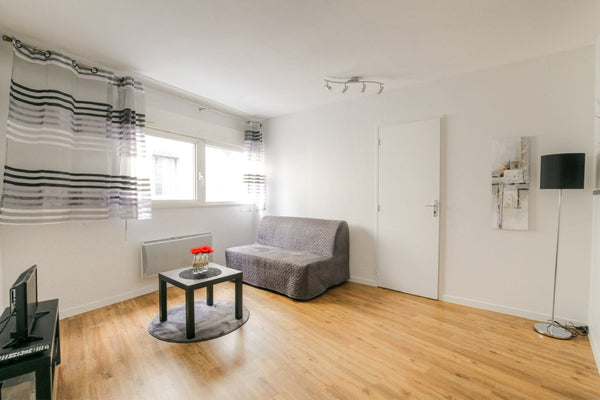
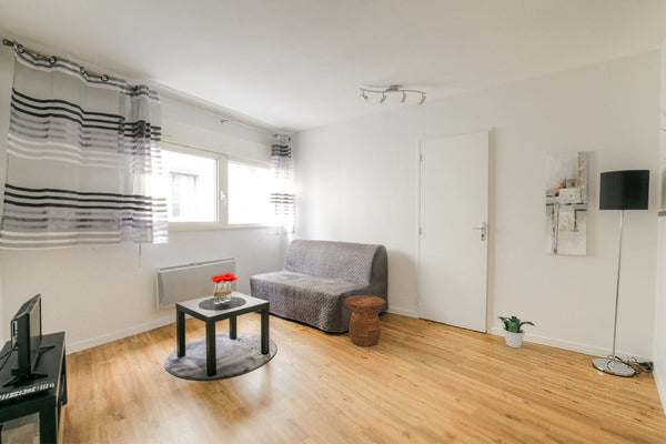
+ potted plant (514, 332)
+ side table (364, 320)
